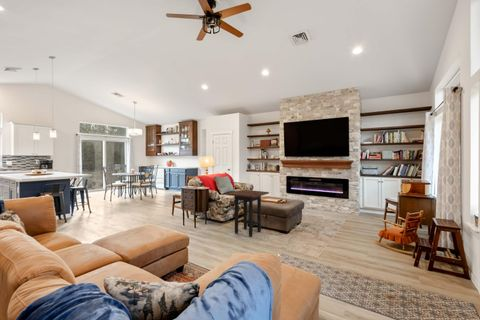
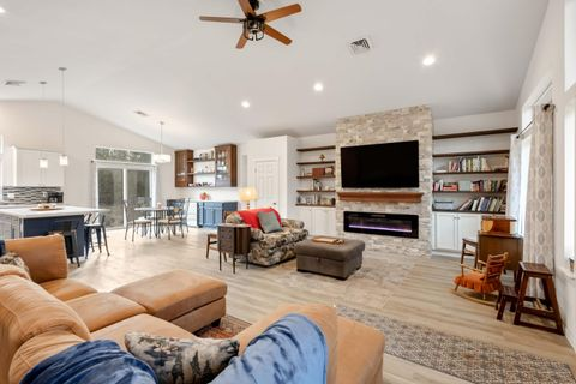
- side table (246, 212)
